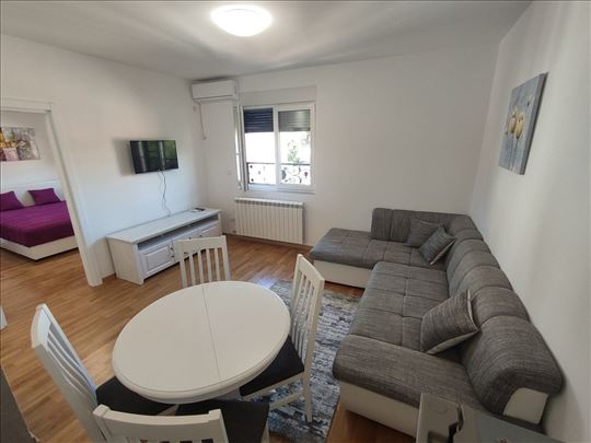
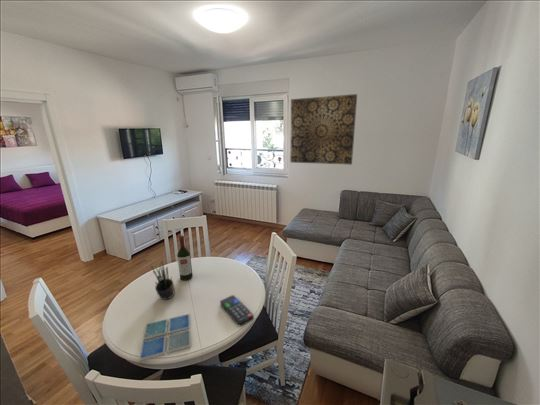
+ potted plant (162, 279)
+ drink coaster (166, 334)
+ wall art (321, 131)
+ remote control (236, 309)
+ wine bottle (184, 257)
